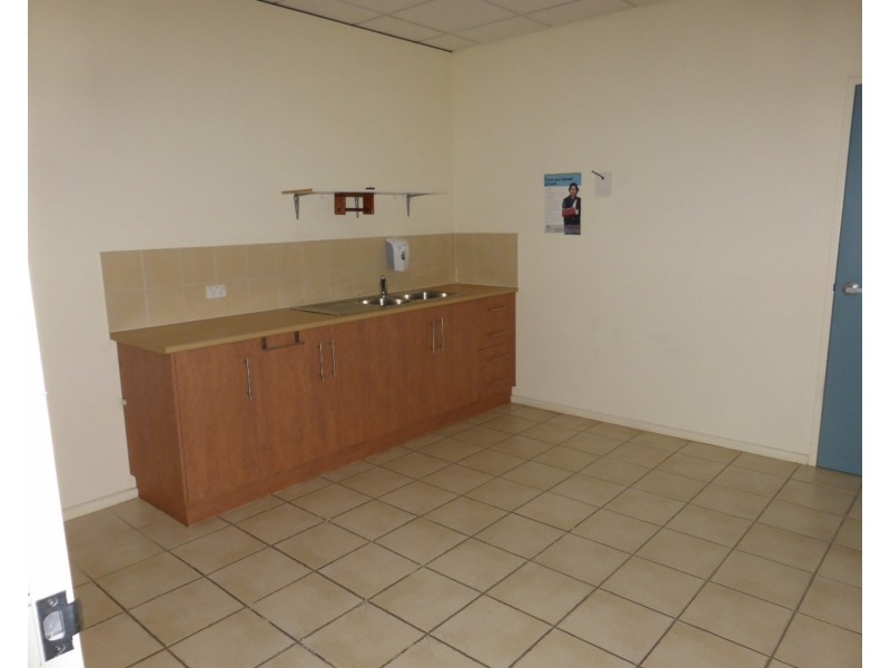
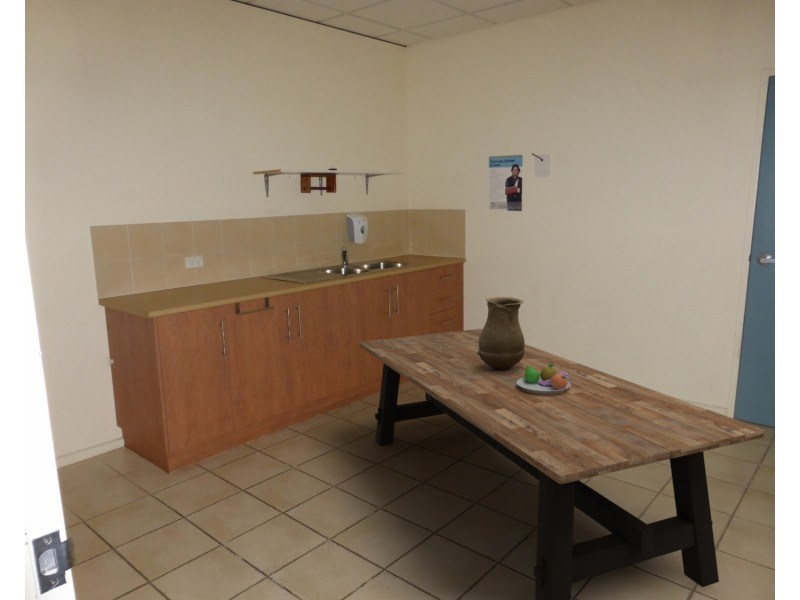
+ vase (501, 333)
+ dining table (505, 436)
+ fruit bowl (542, 377)
